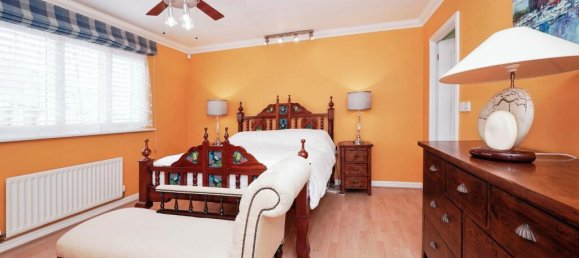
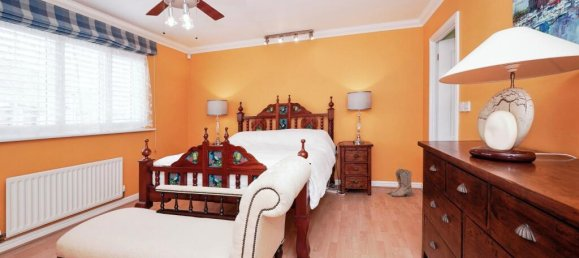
+ boots (399, 181)
